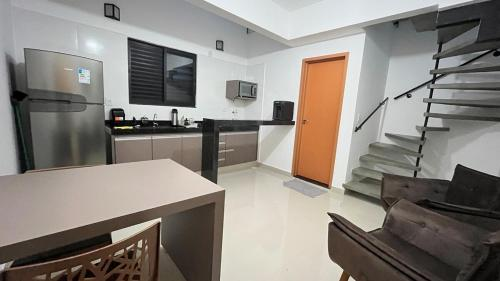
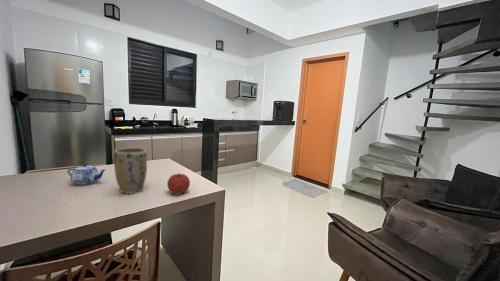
+ teapot (87, 173)
+ fruit (178, 182)
+ plant pot (131, 170)
